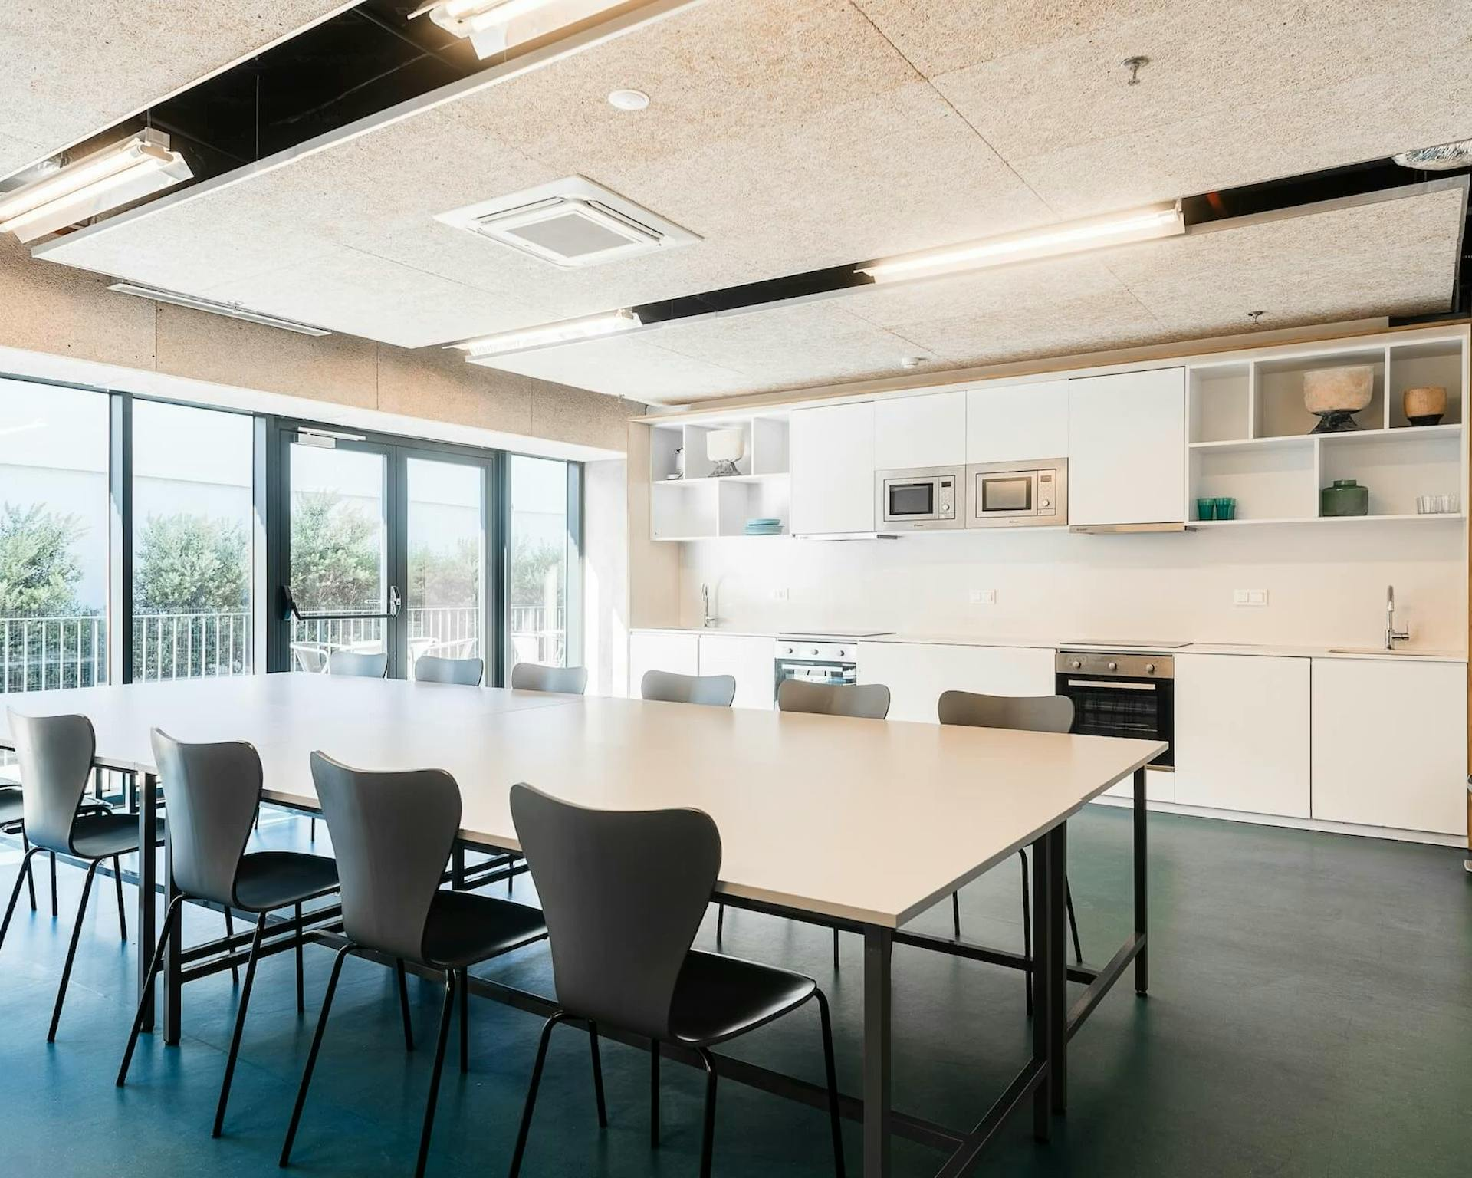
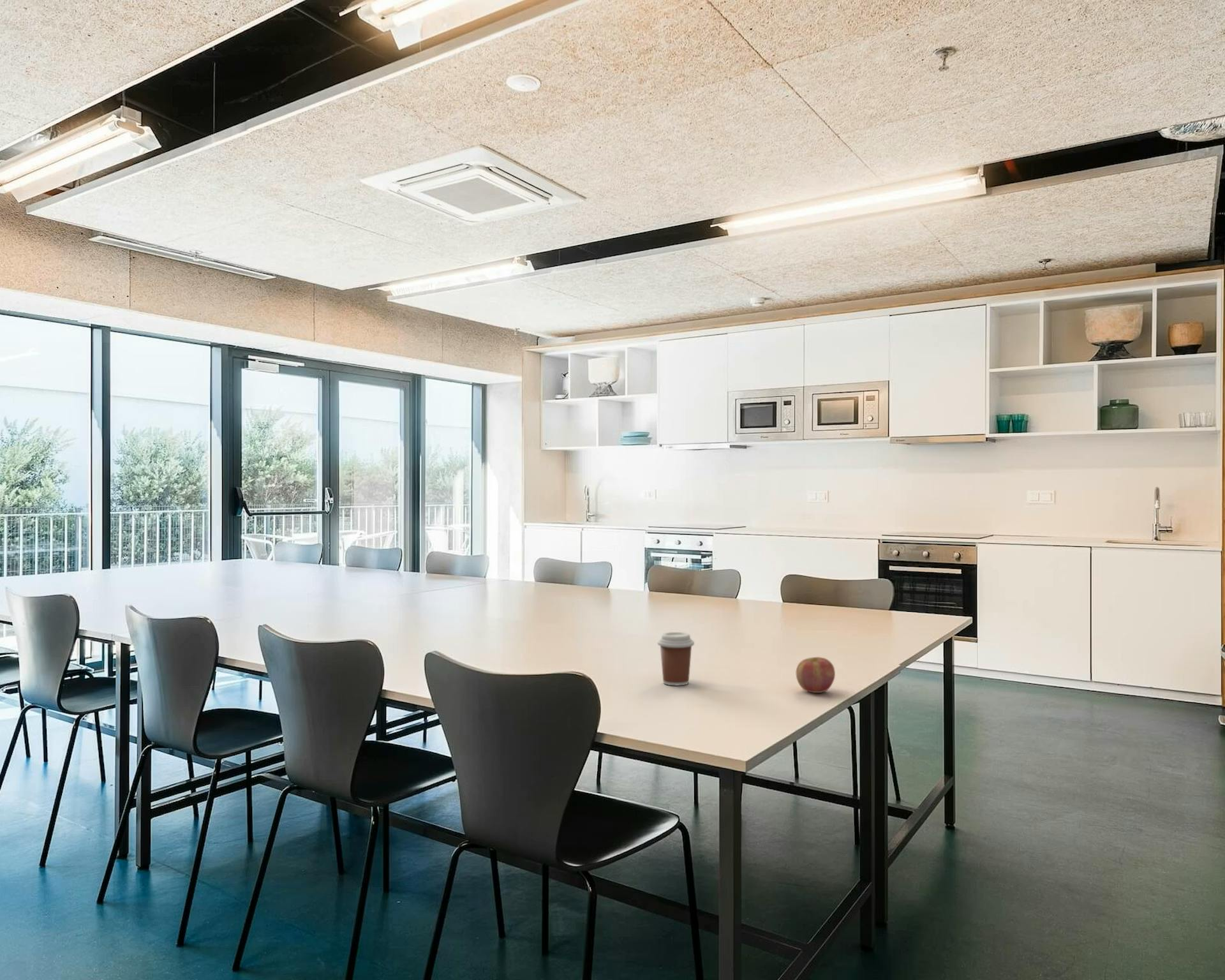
+ apple (815, 674)
+ coffee cup (676, 658)
